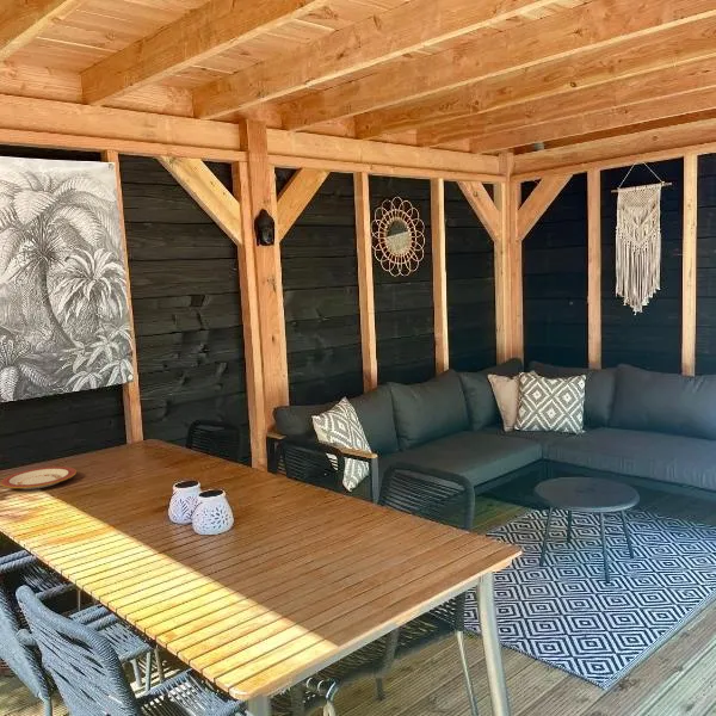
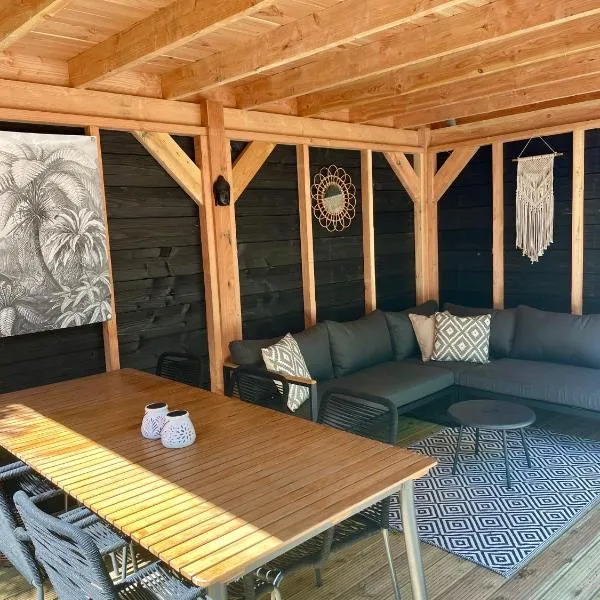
- plate (39, 479)
